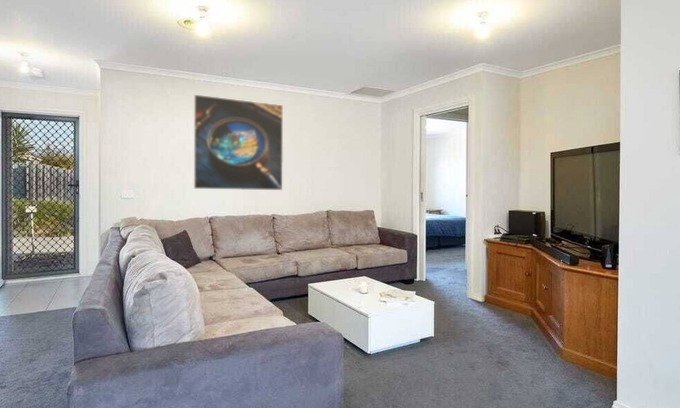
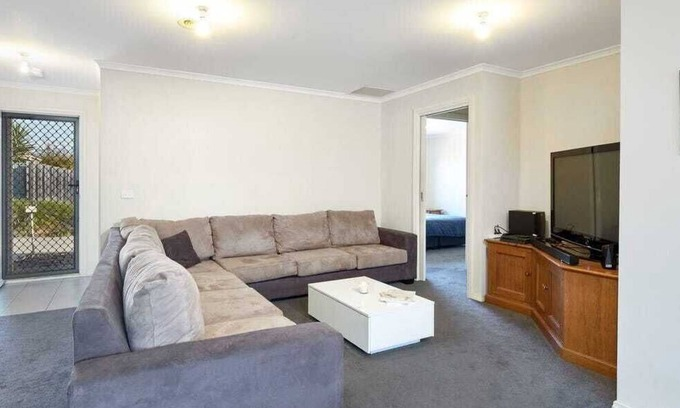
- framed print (240, 144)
